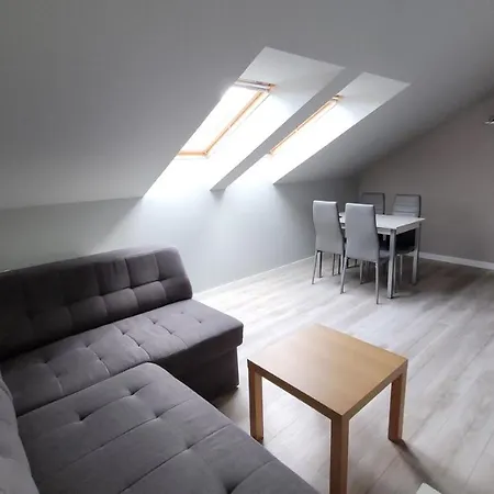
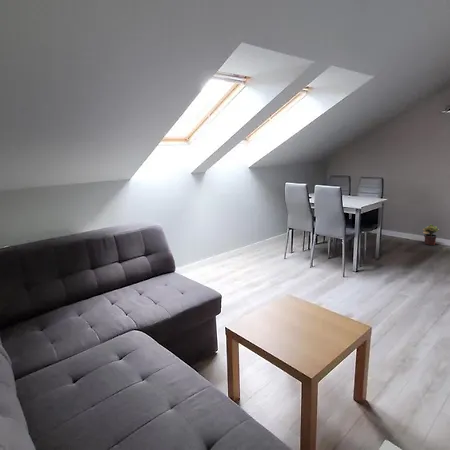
+ potted plant (430, 234)
